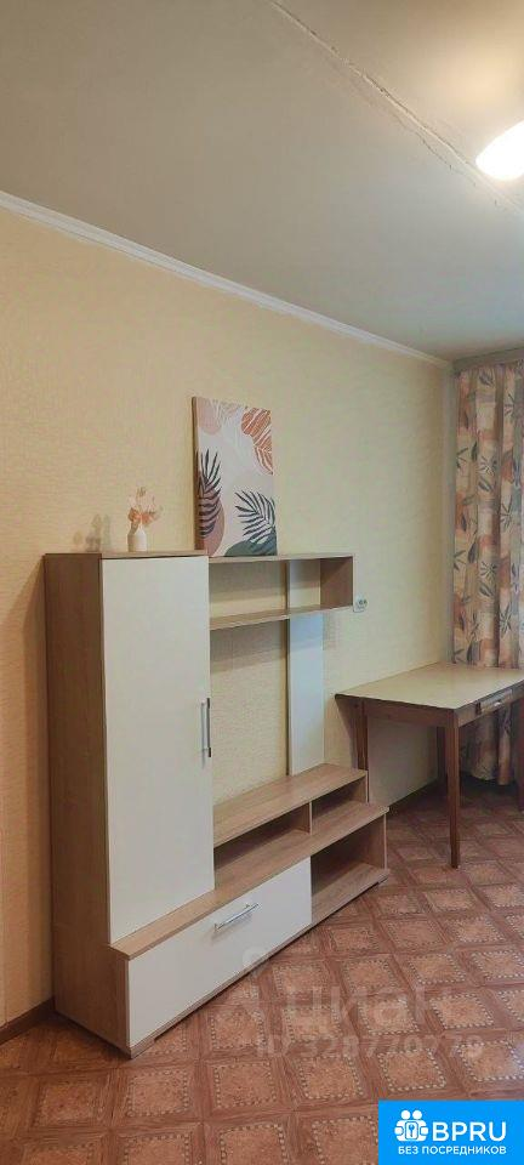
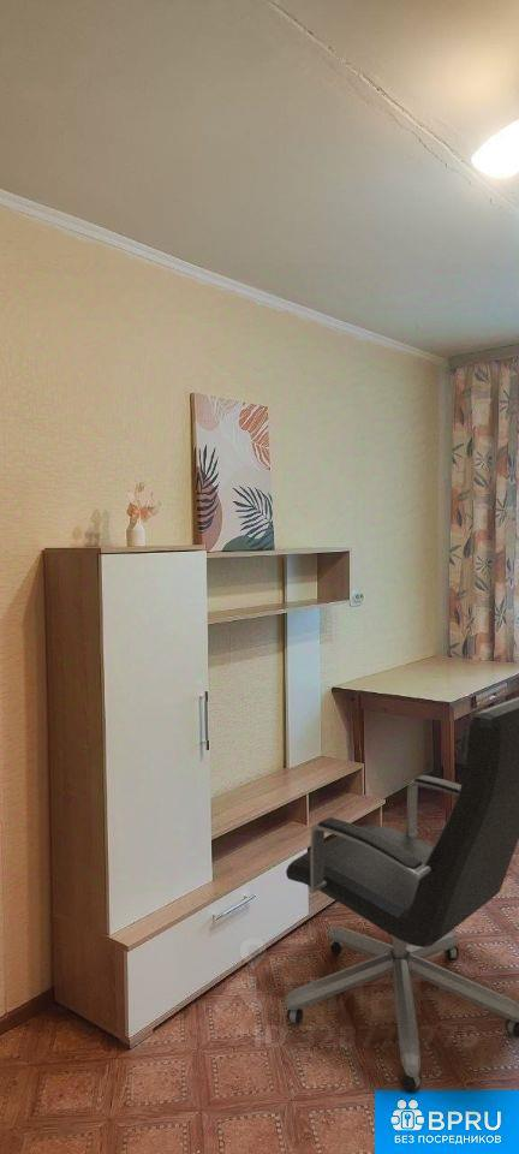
+ office chair (412, 845)
